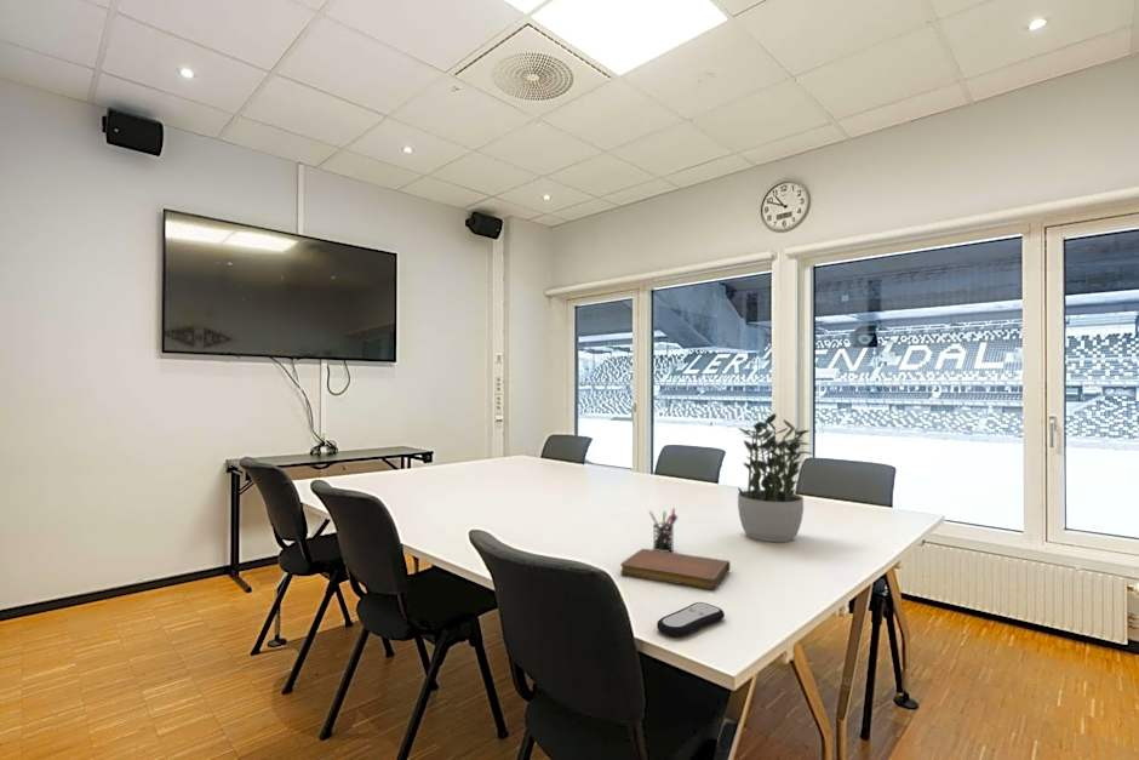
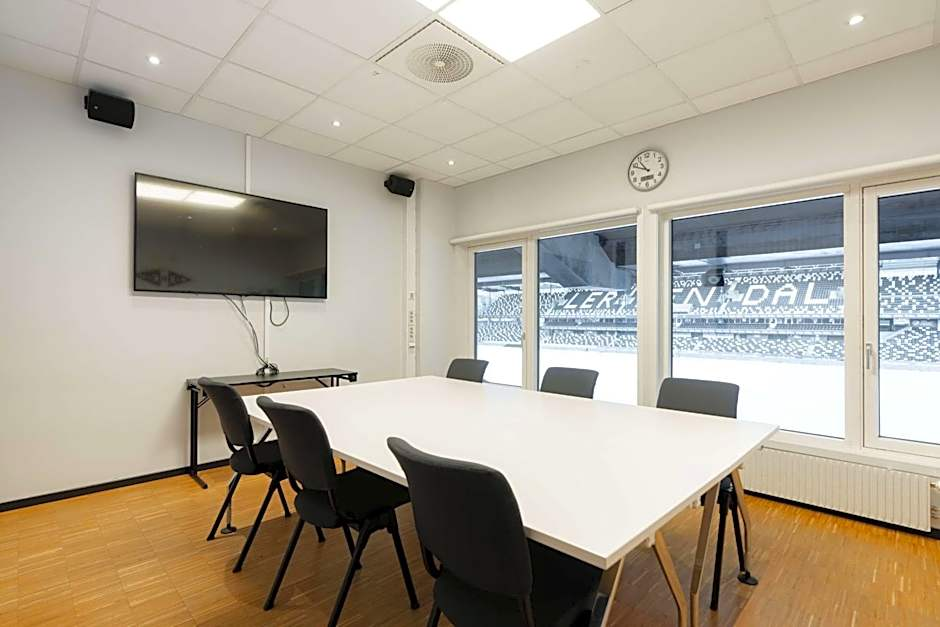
- potted plant (774, 474)
- remote control (689, 618)
- pen holder (664, 527)
- notebook (675, 566)
